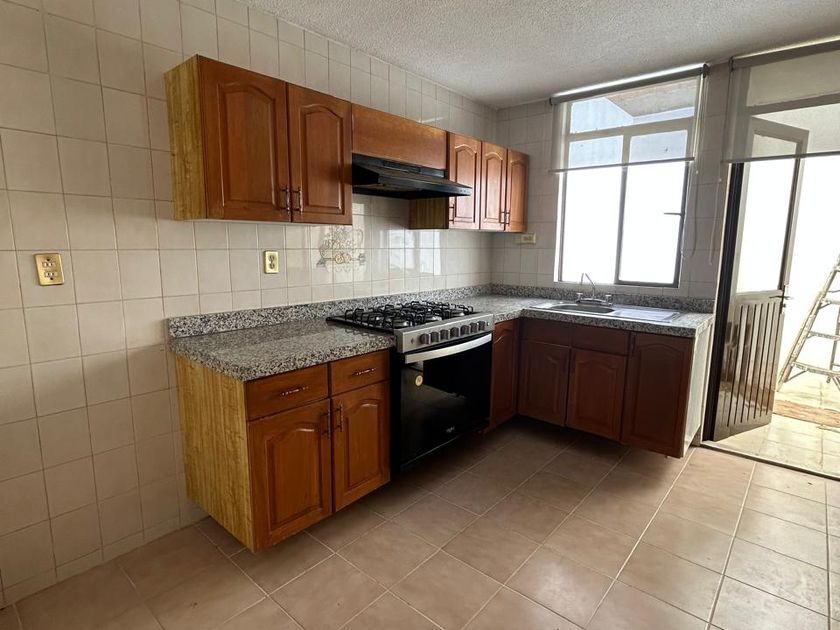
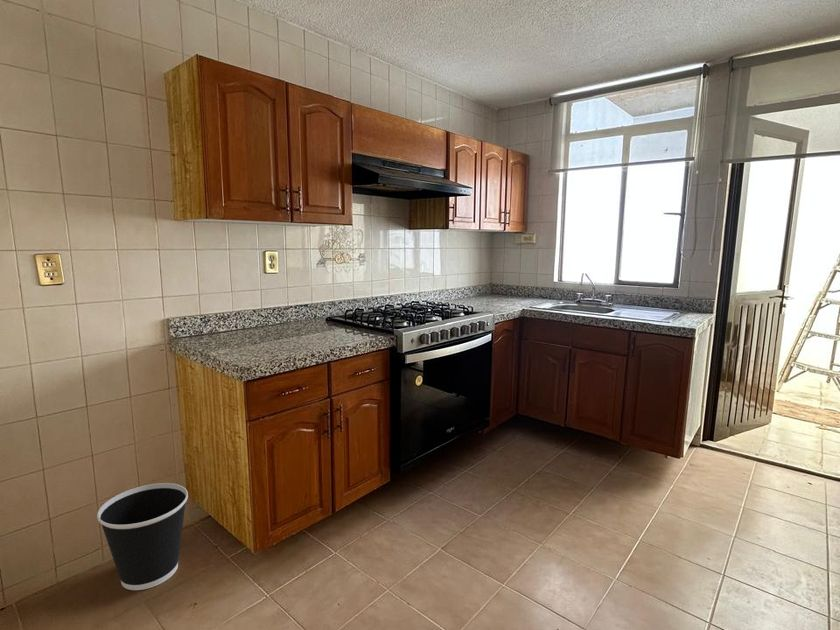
+ wastebasket (147, 537)
